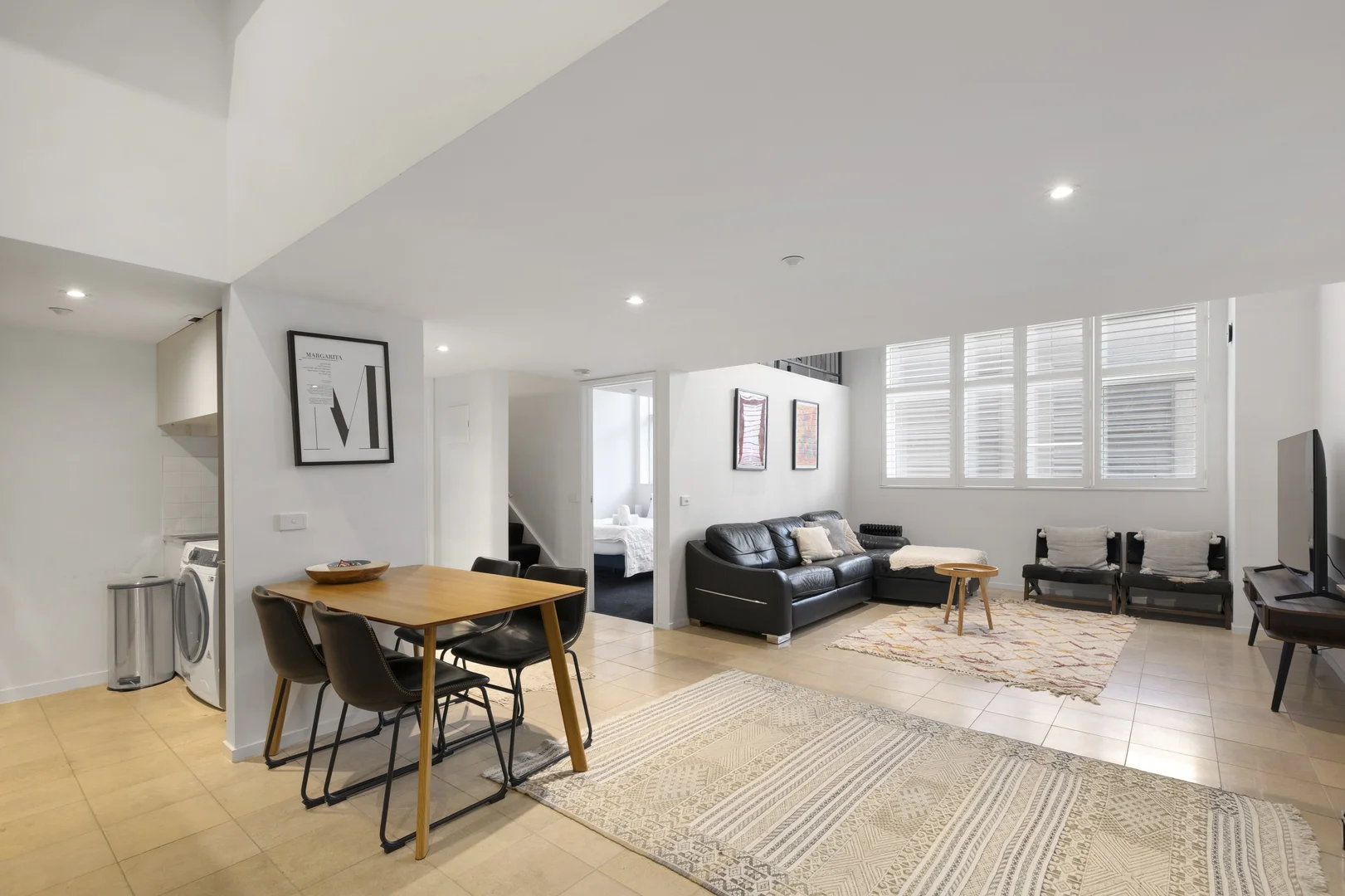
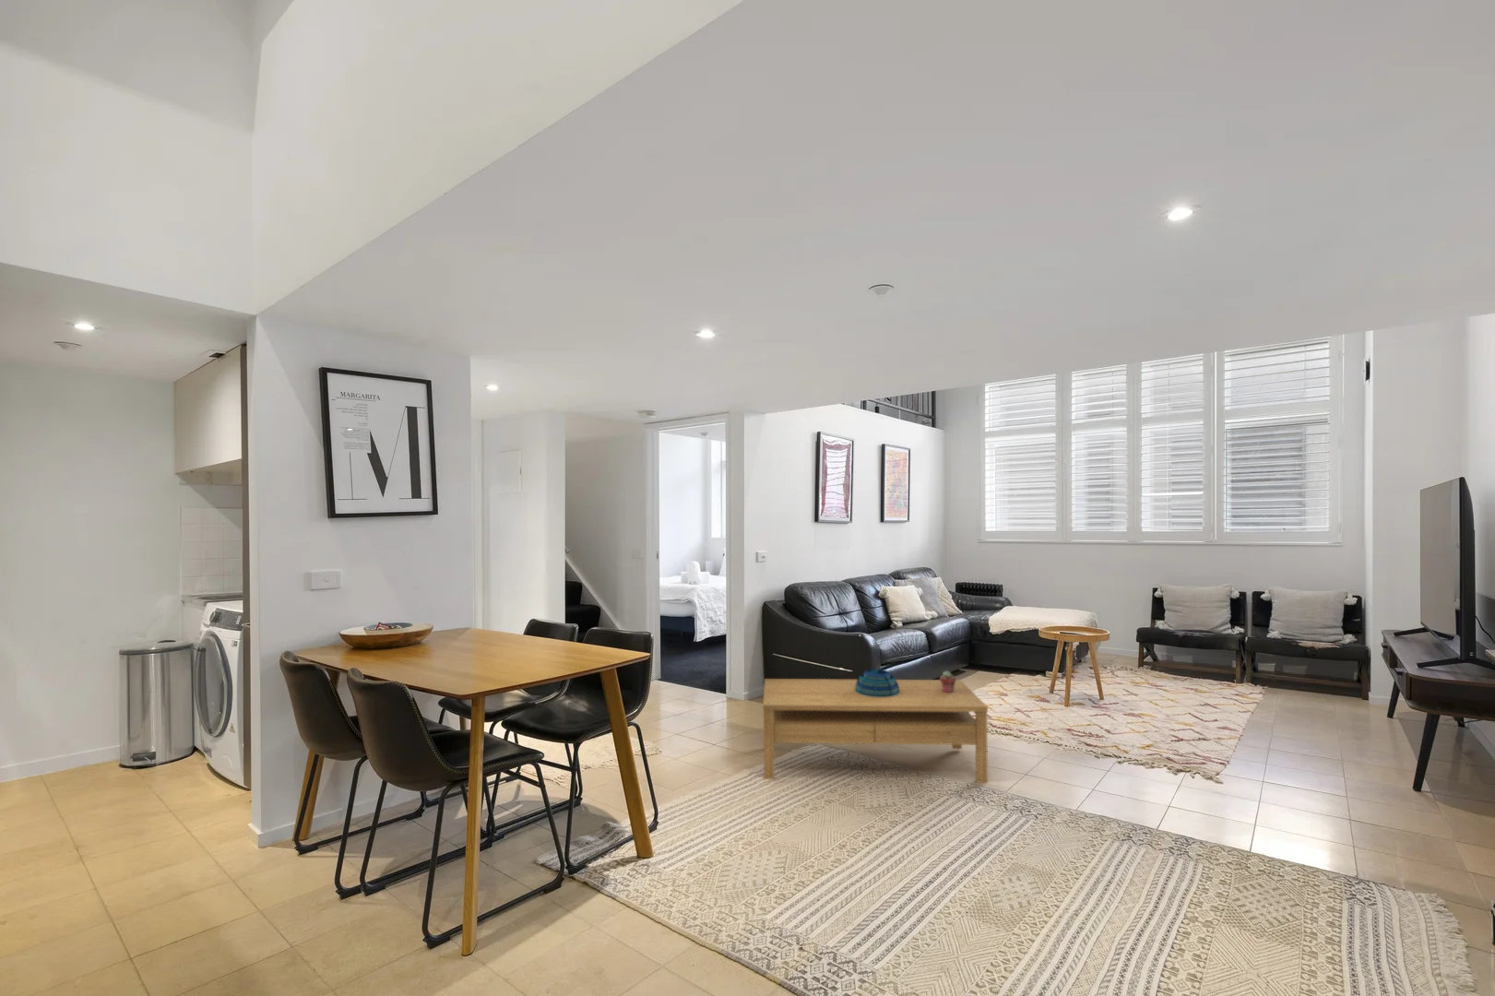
+ potted succulent (947, 680)
+ decorative bowl (877, 679)
+ coffee table (868, 727)
